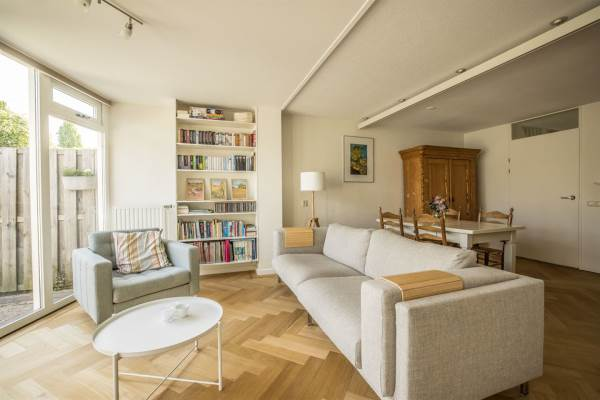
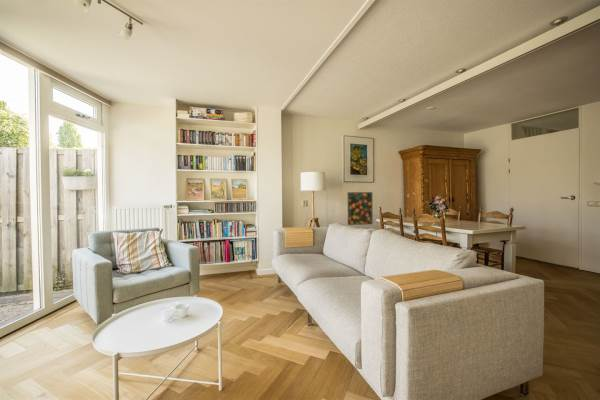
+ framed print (360, 208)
